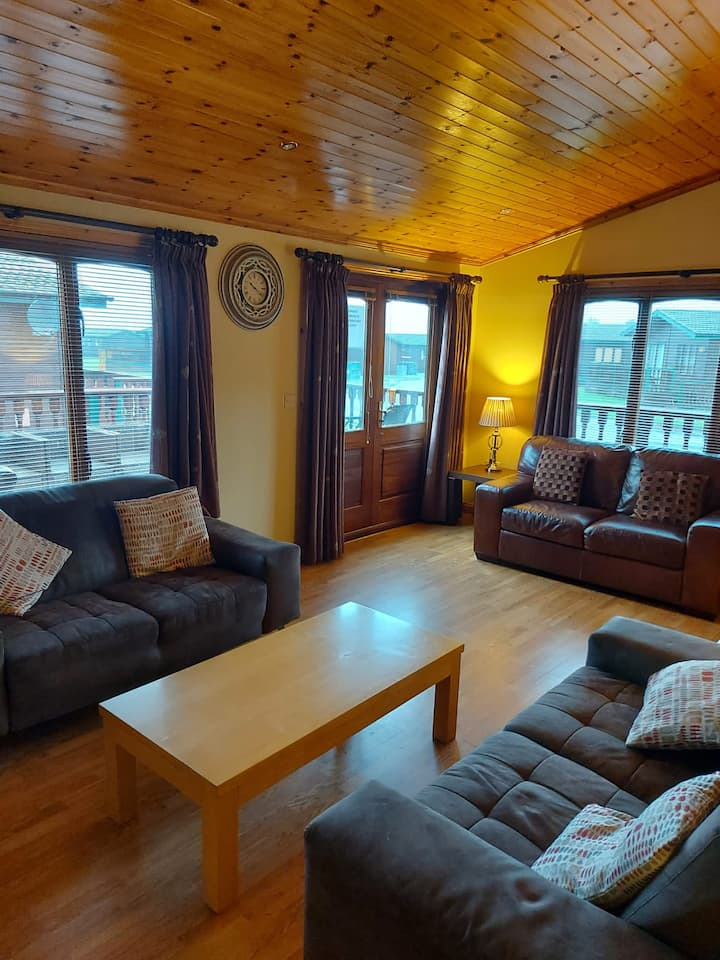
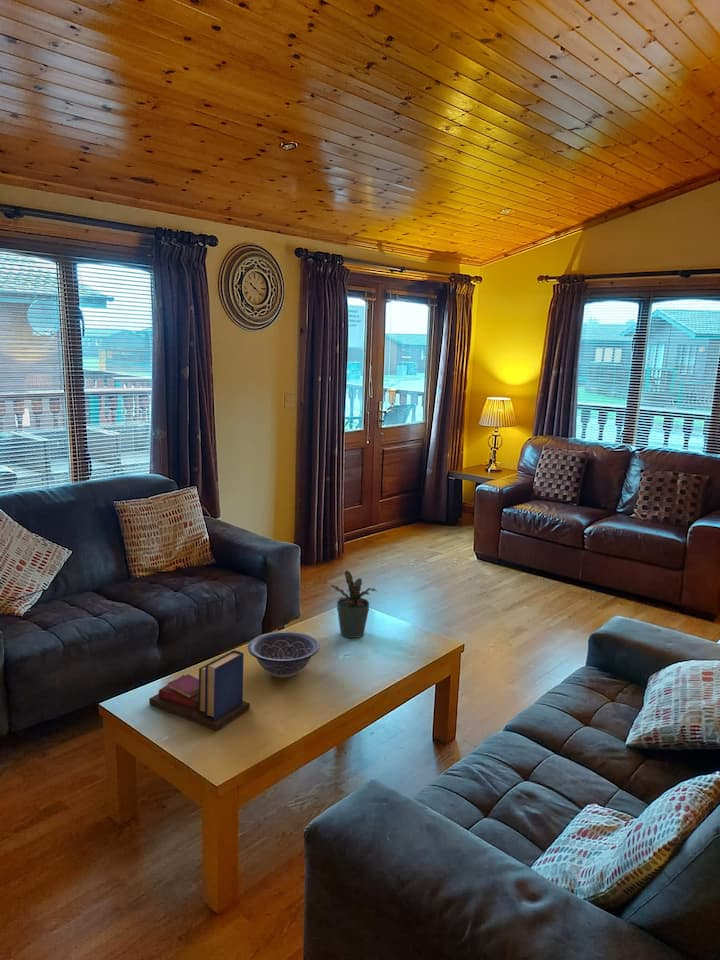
+ potted plant (353, 601)
+ decorative bowl (283, 658)
+ book (199, 678)
